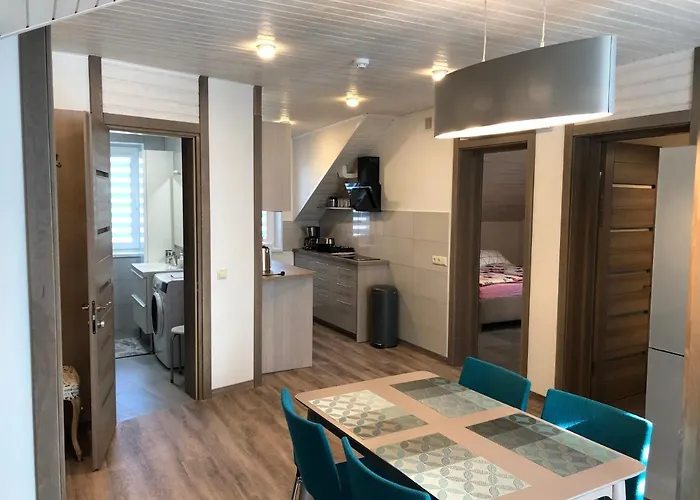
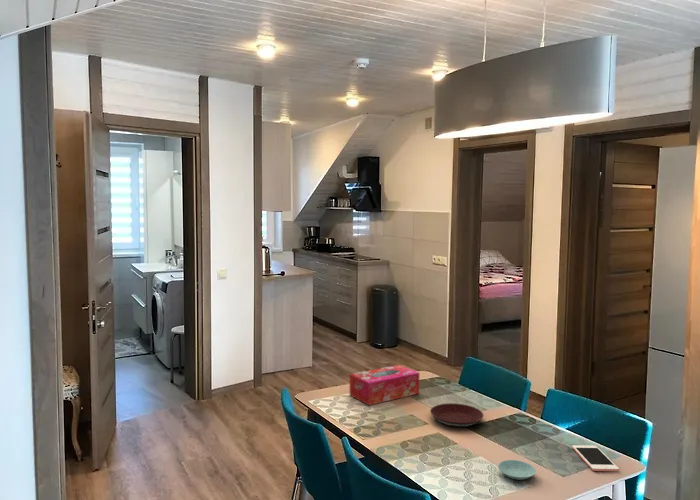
+ plate (456, 416)
+ tissue box (384, 383)
+ cell phone (594, 457)
+ saucer (516, 471)
